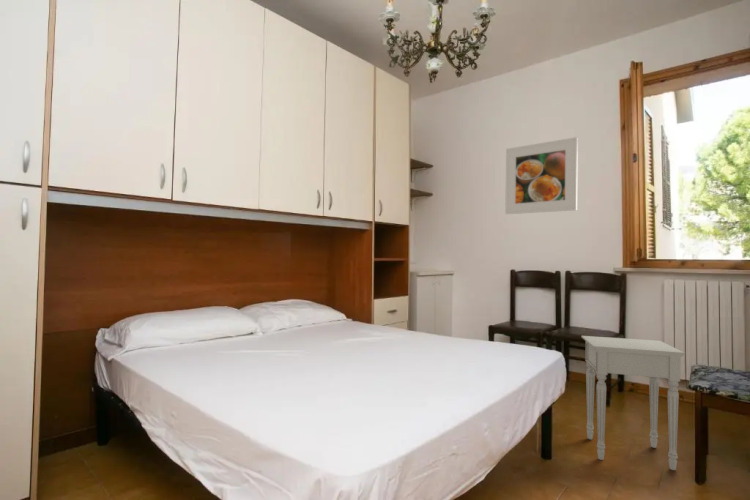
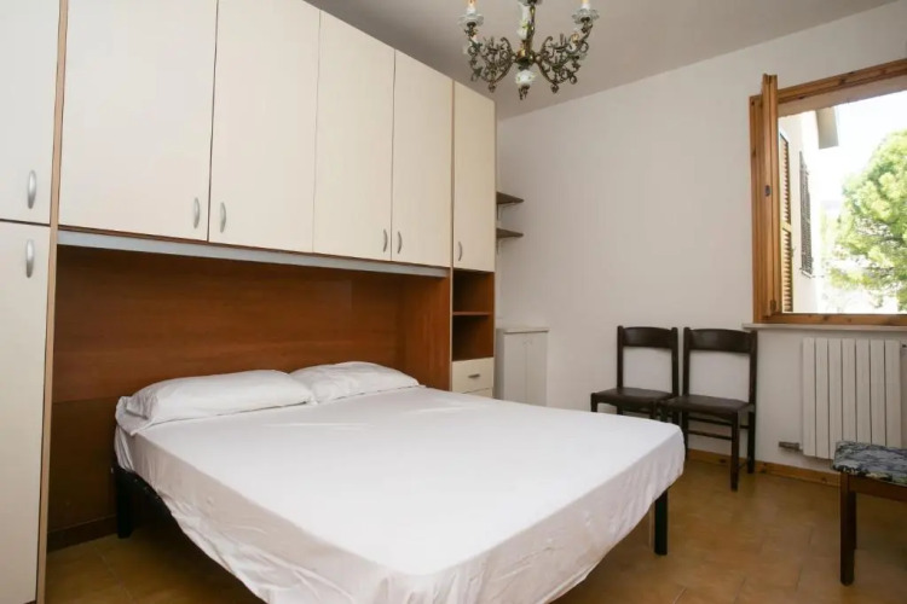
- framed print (539, 177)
- nightstand (605, 397)
